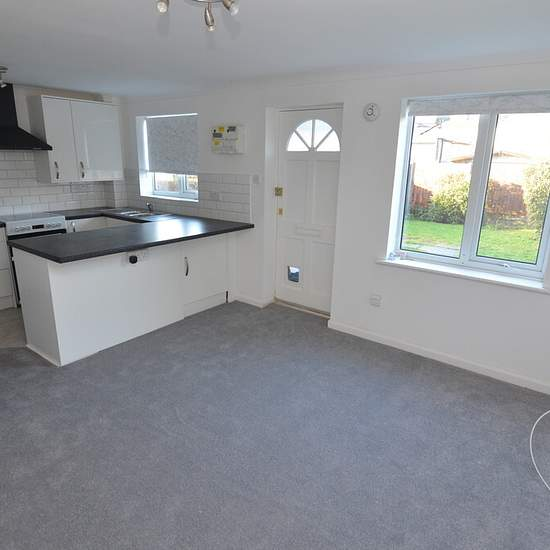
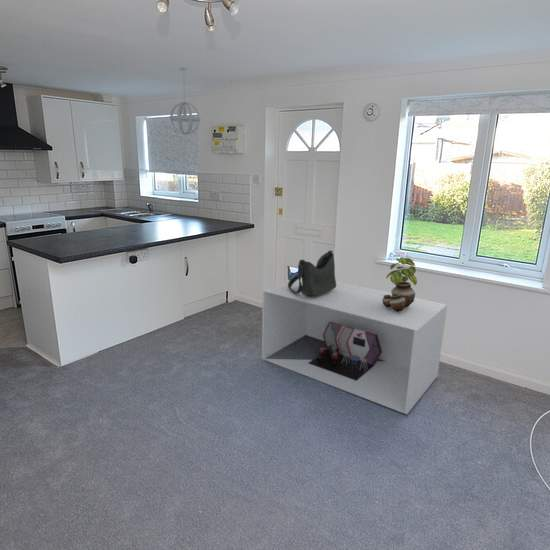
+ shoulder bag (309, 272)
+ potted plant (400, 282)
+ pendant light (184, 102)
+ storage bench (349, 333)
